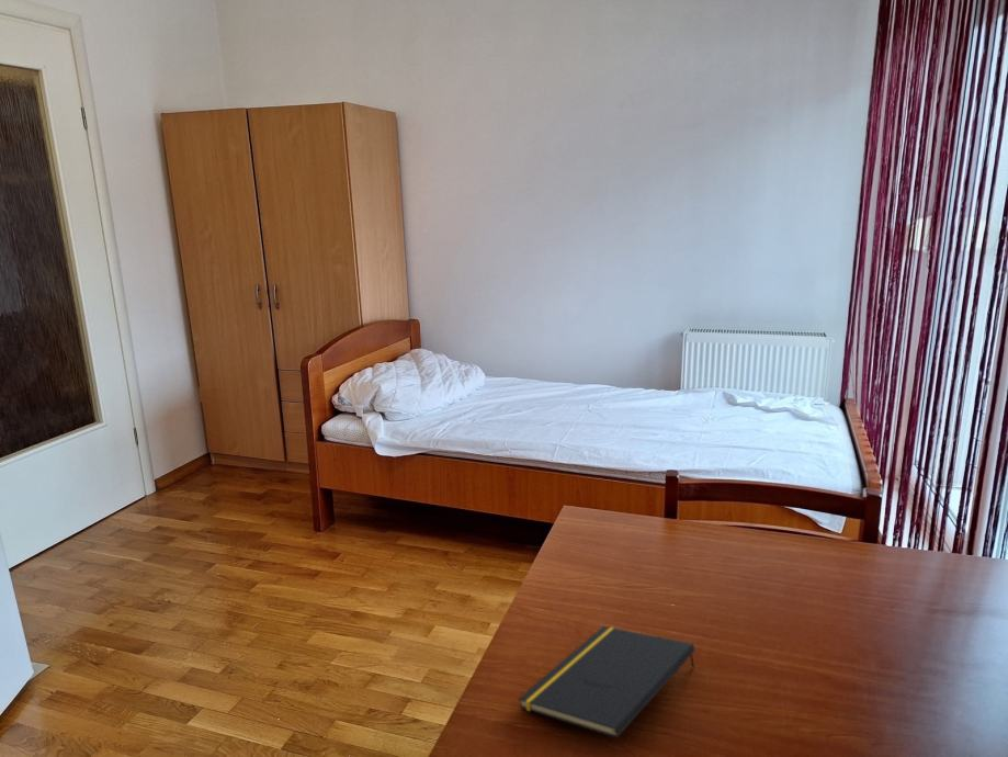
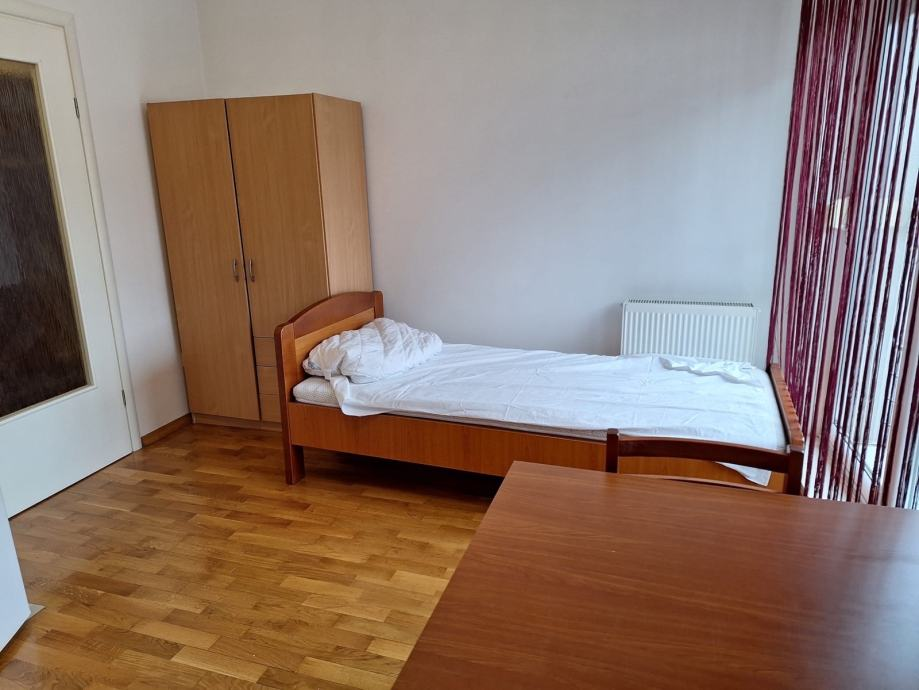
- notepad (609, 675)
